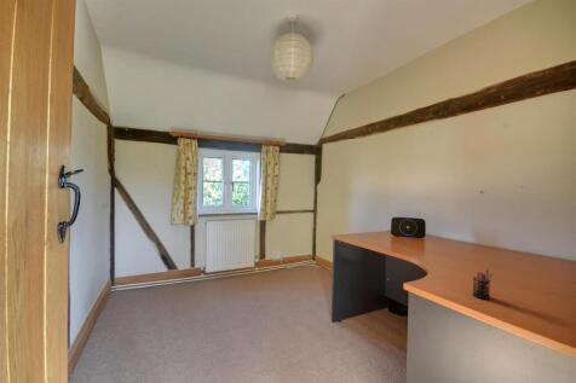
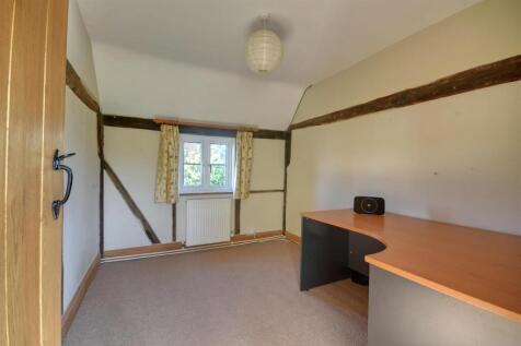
- pen holder (483, 282)
